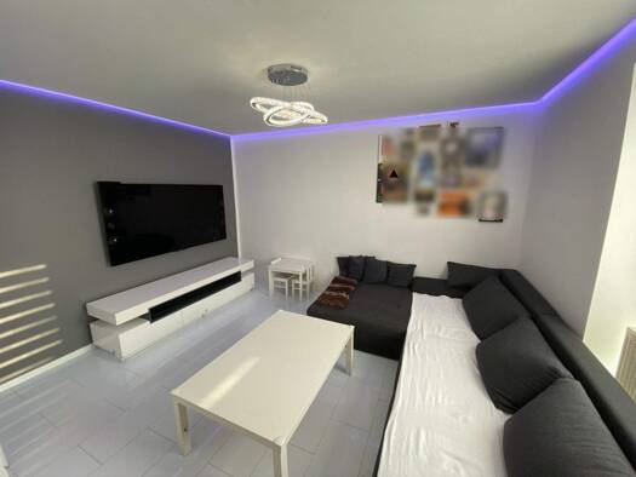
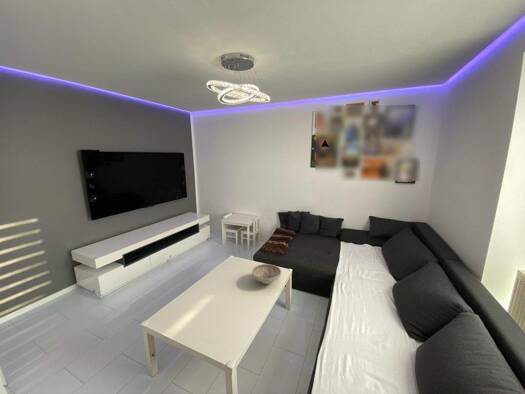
+ decorative bowl (266, 276)
